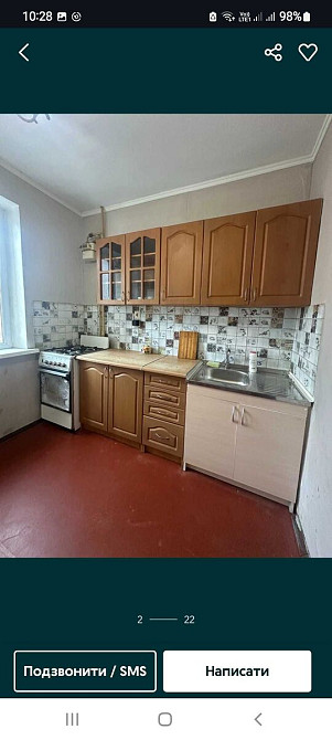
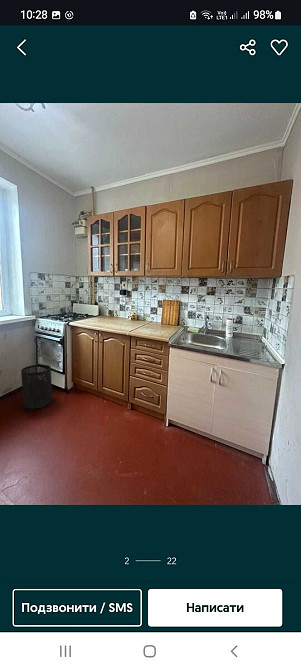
+ trash can (37, 385)
